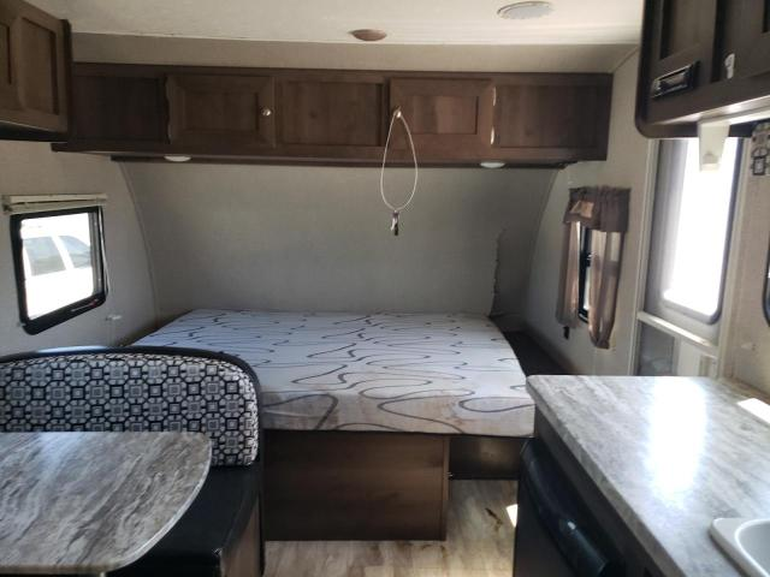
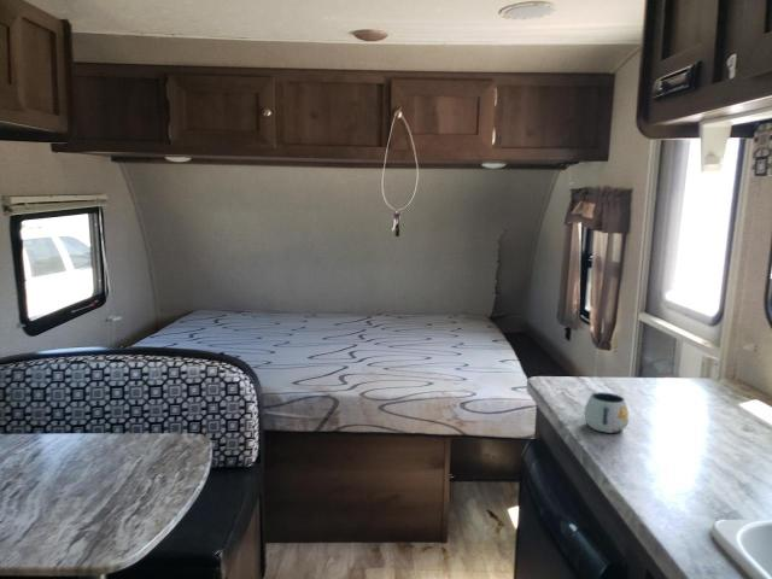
+ mug (606, 414)
